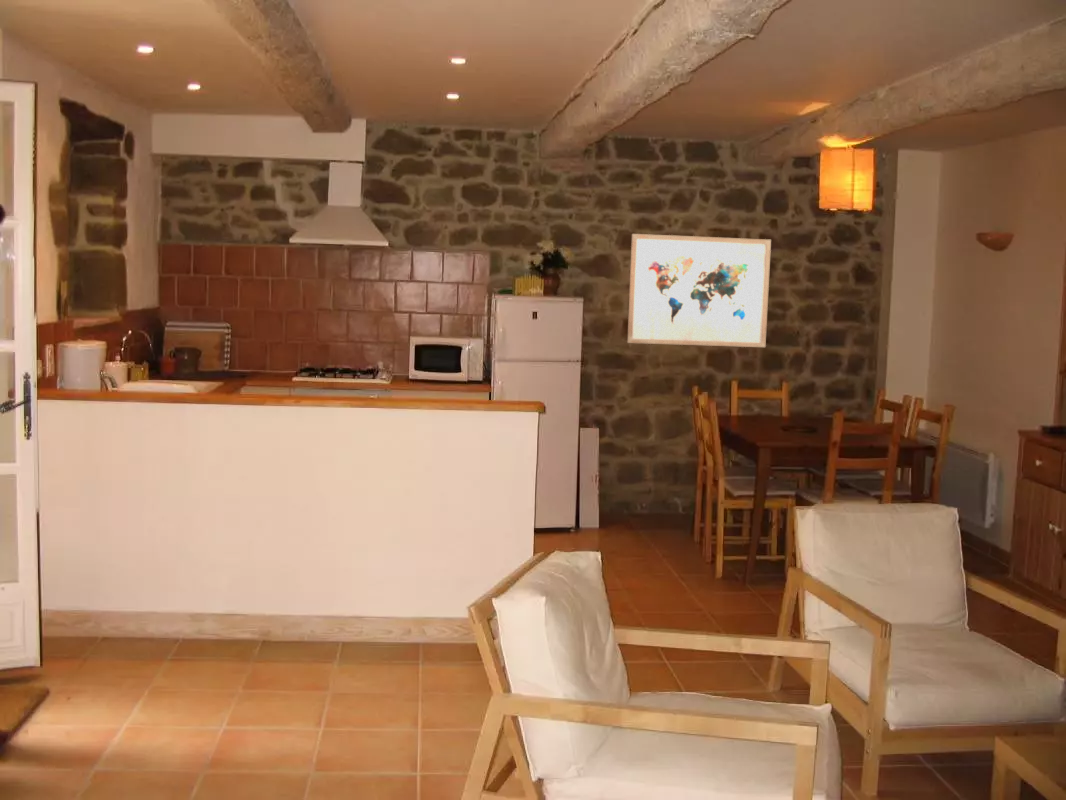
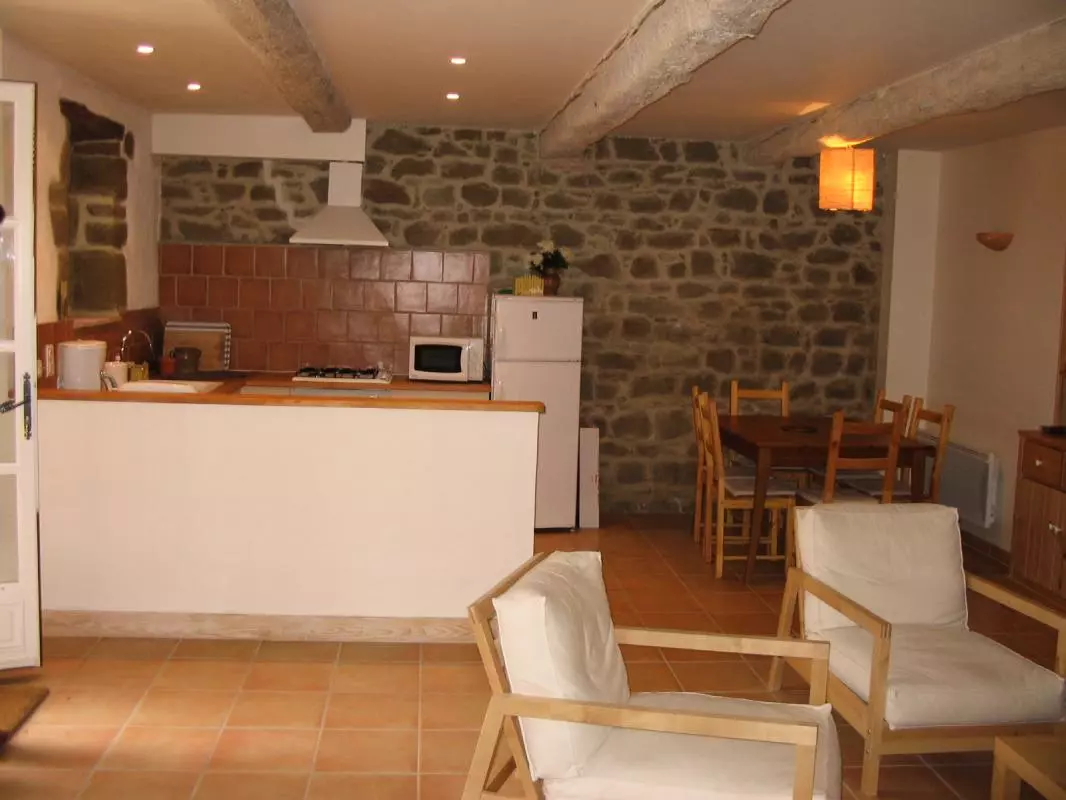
- wall art (699, 291)
